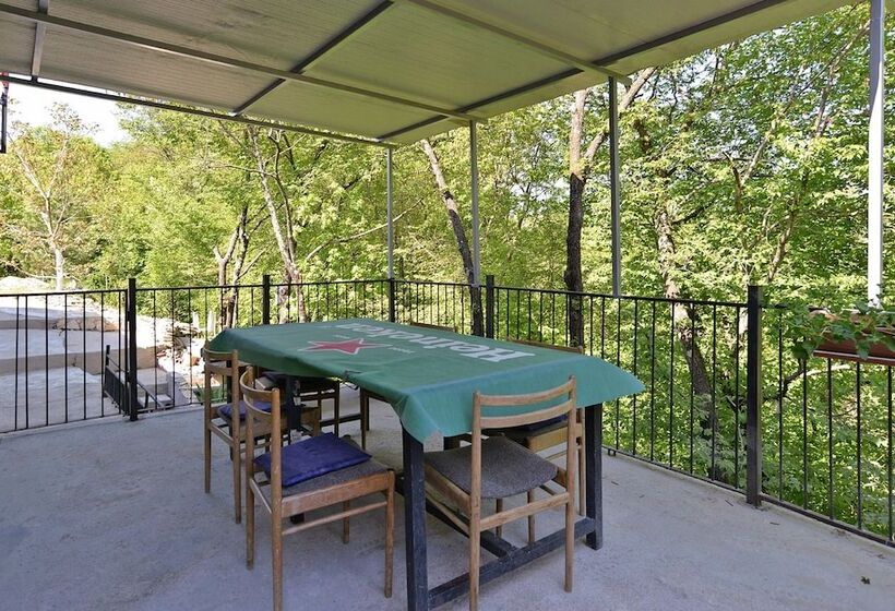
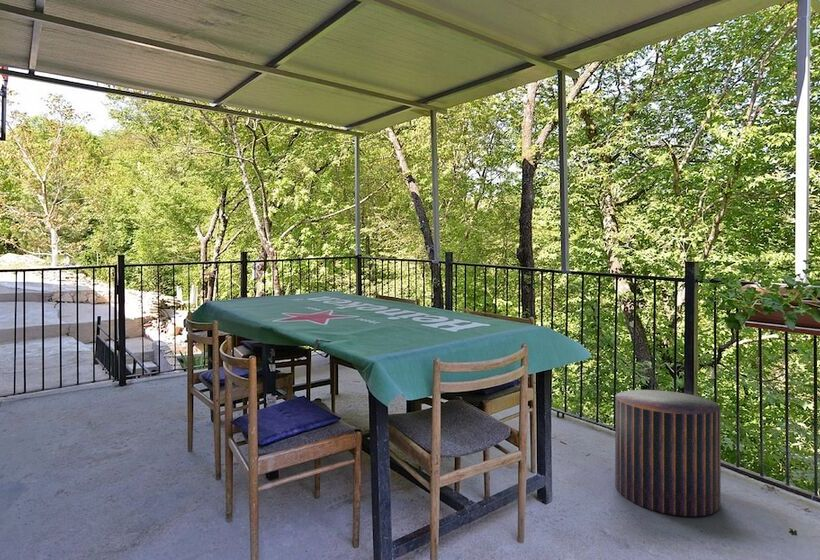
+ stool (665, 446)
